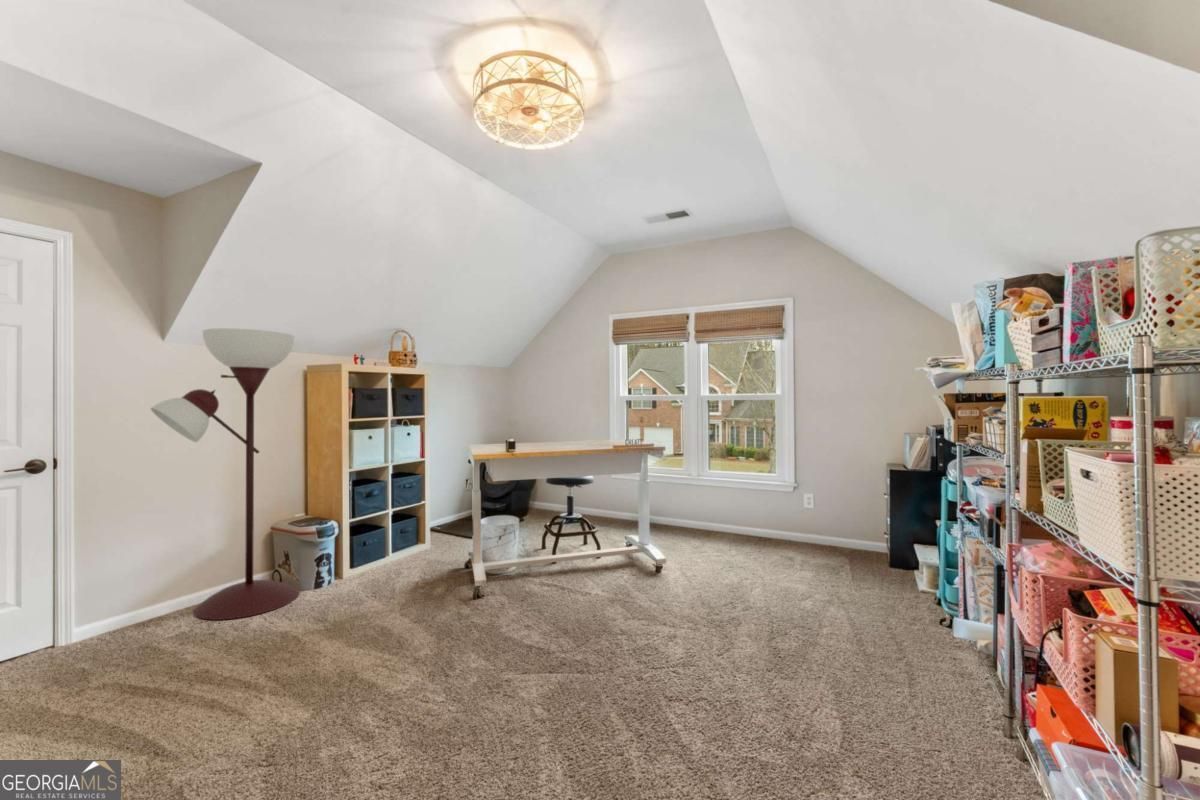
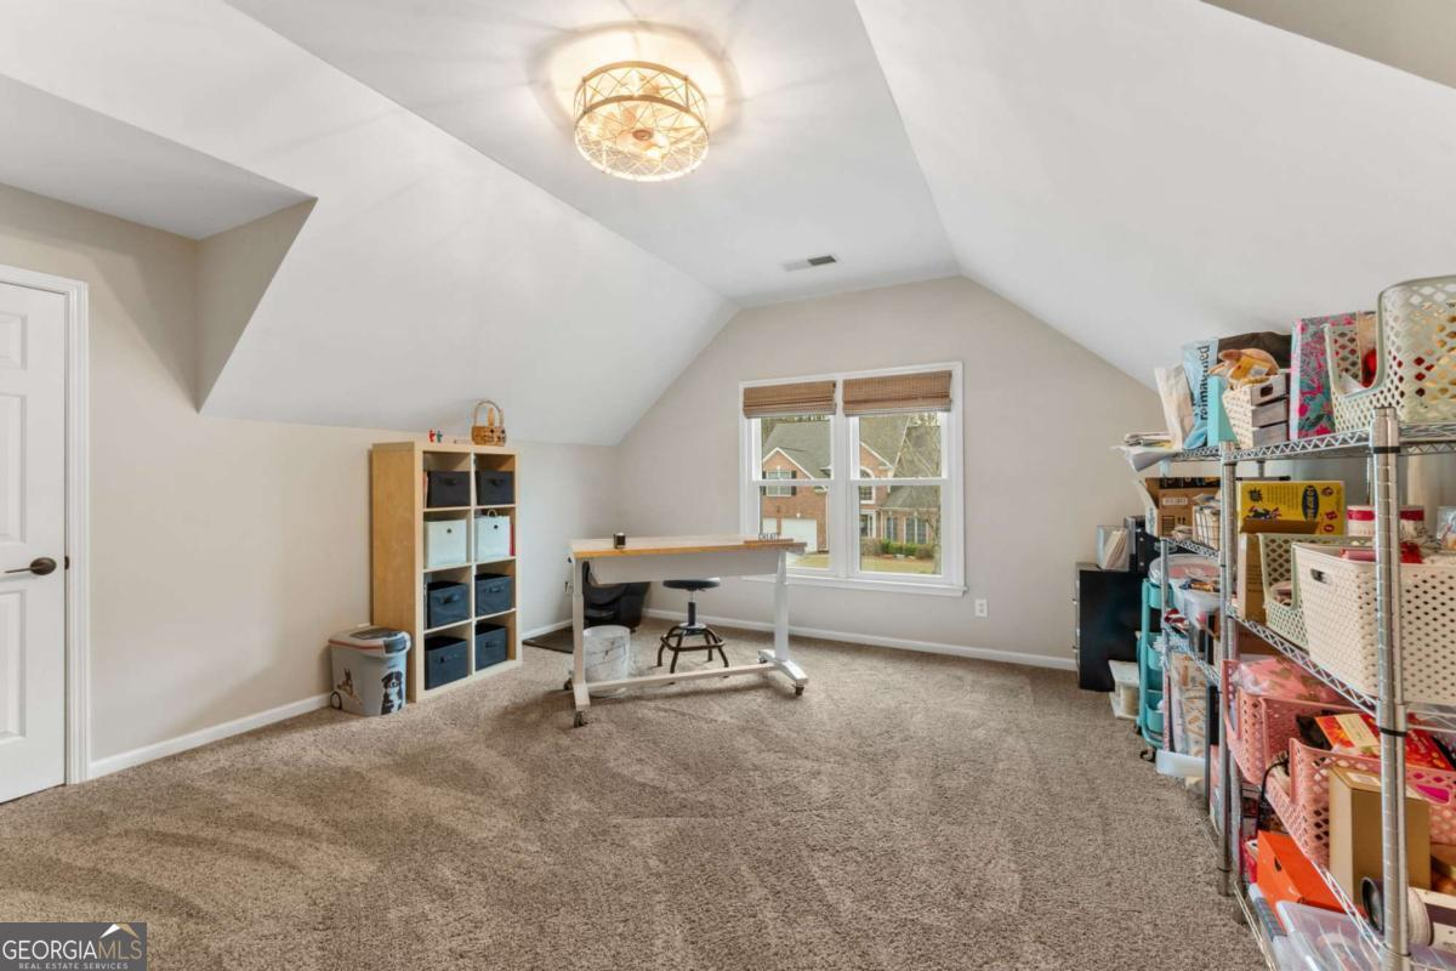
- floor lamp (246, 469)
